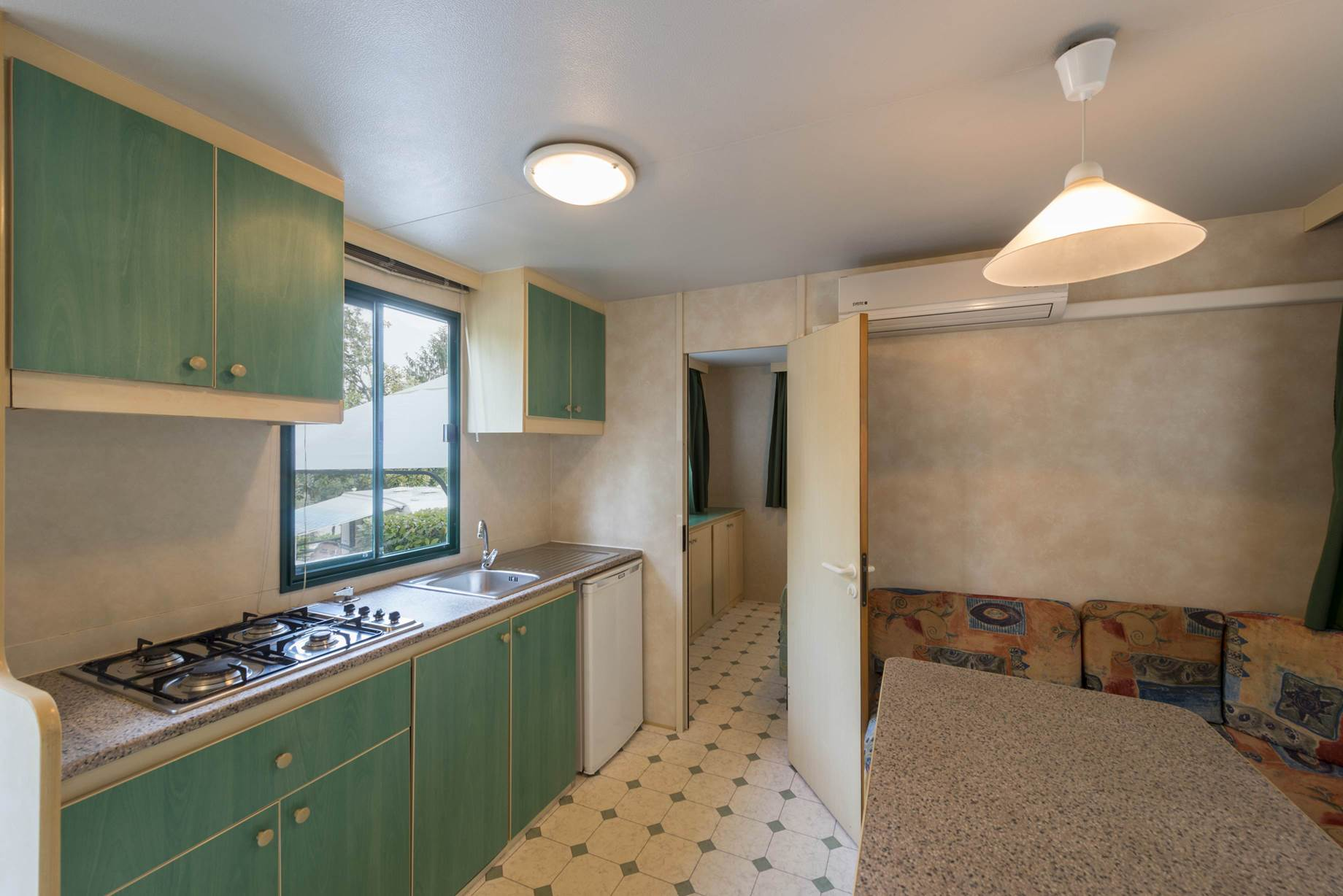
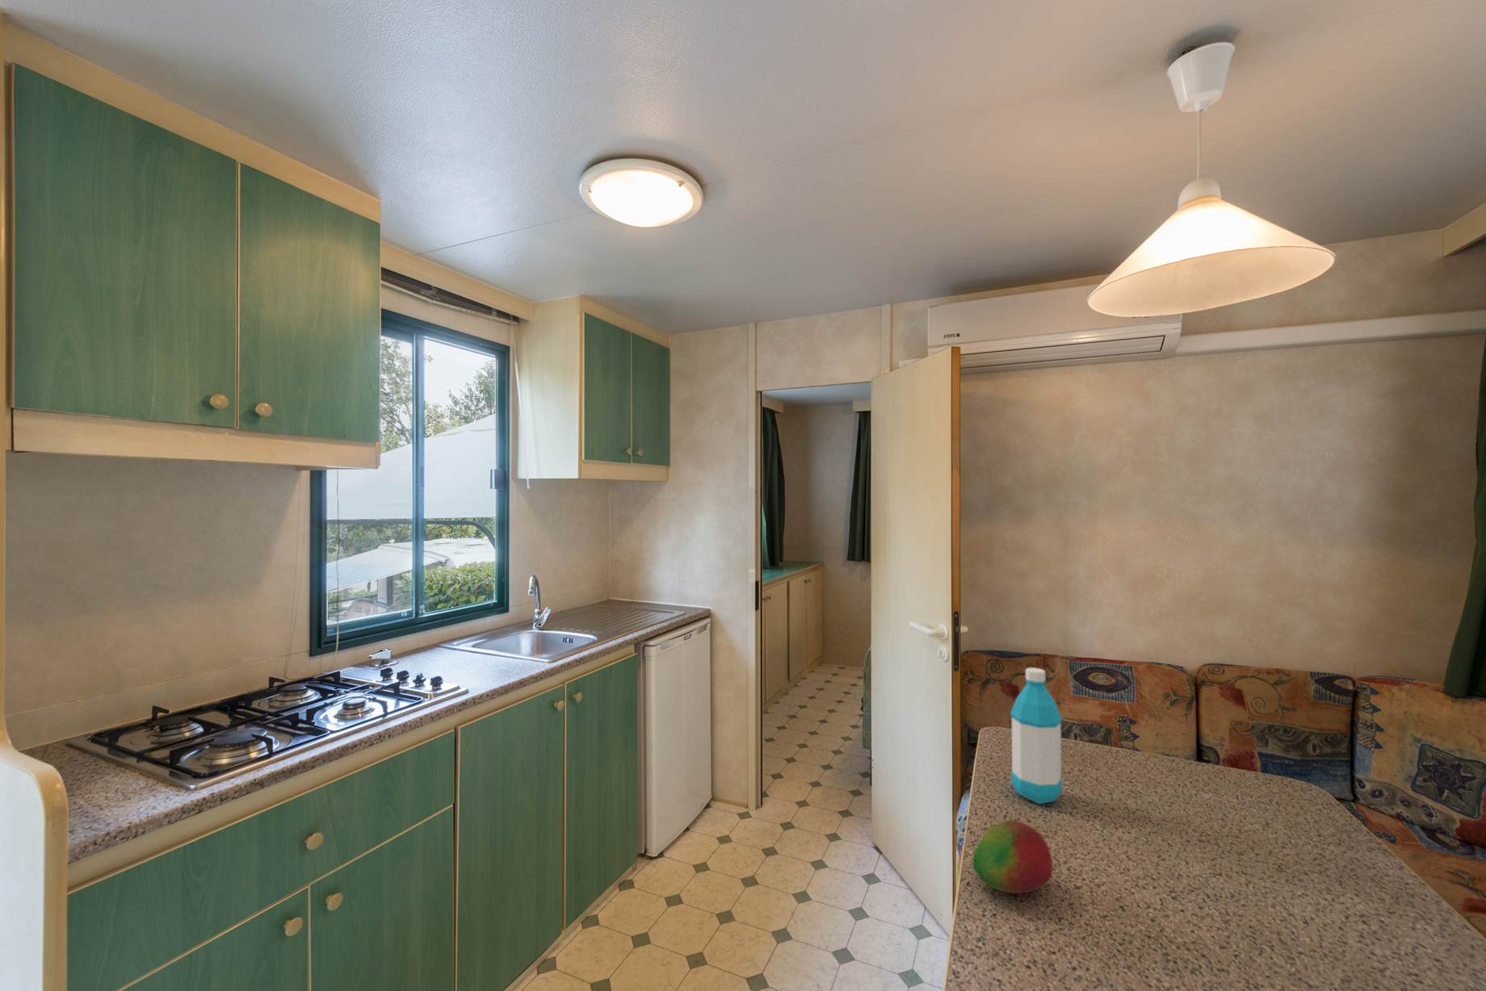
+ fruit (1012, 856)
+ water bottle (1036, 733)
